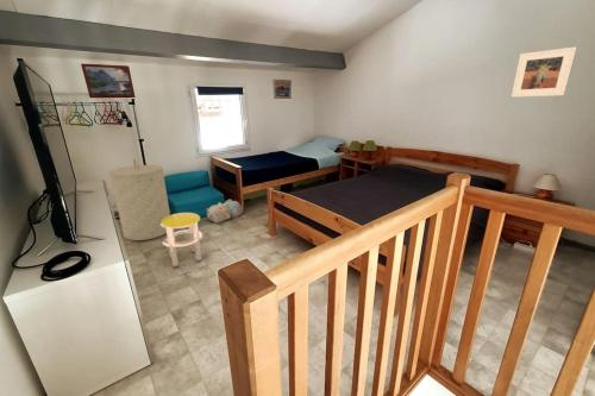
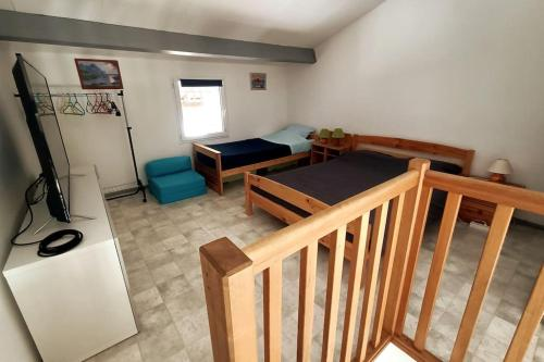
- stool (184, 241)
- plush toy (224, 210)
- laundry hamper (142, 196)
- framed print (540, 74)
